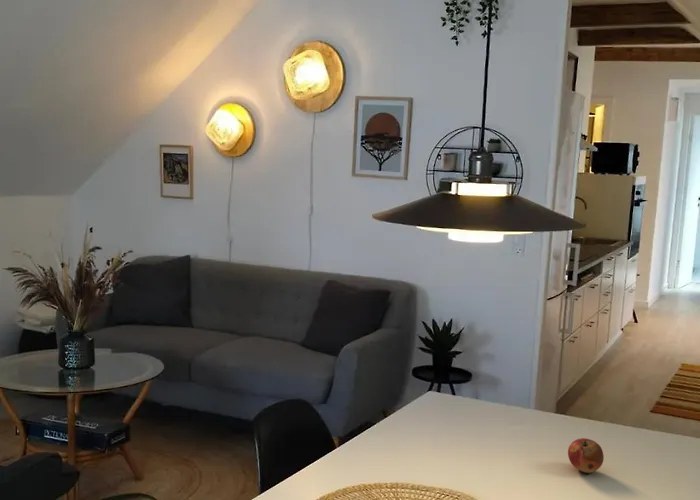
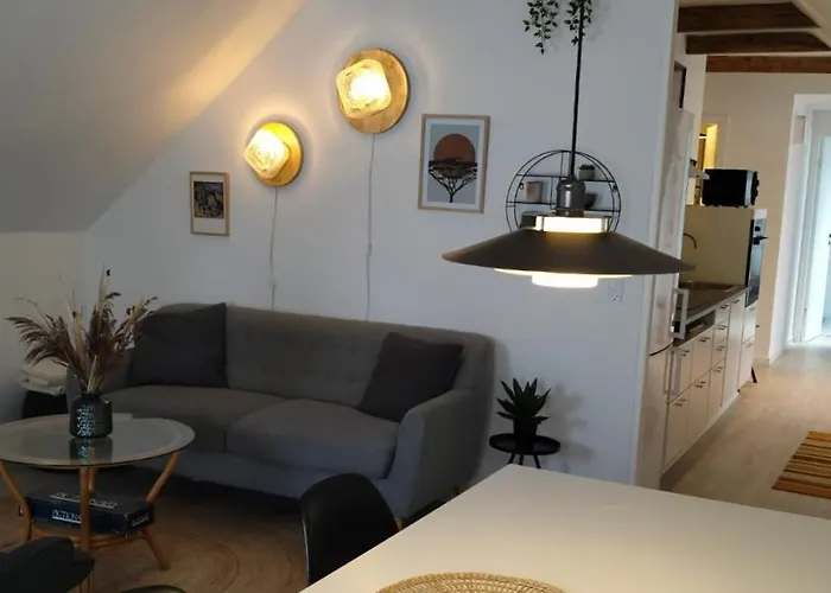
- fruit (585, 454)
